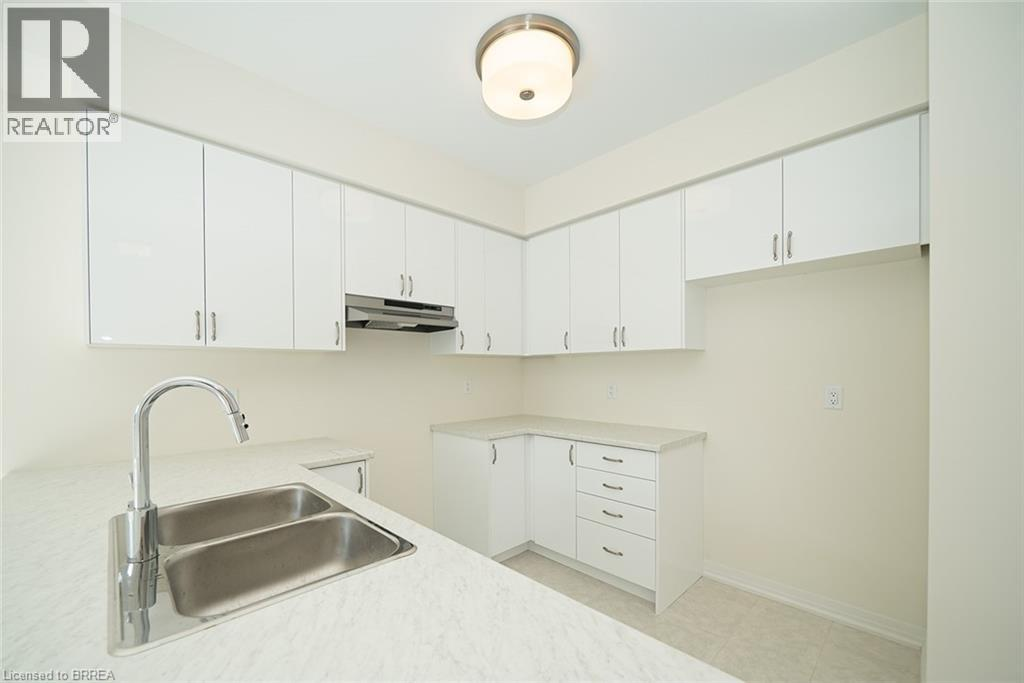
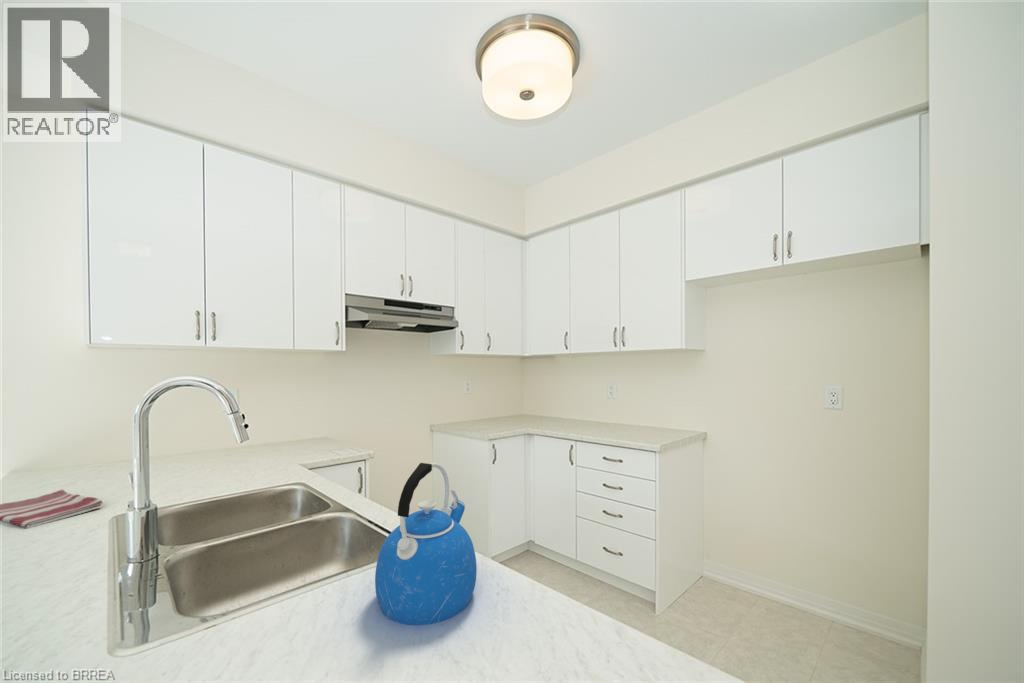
+ dish towel (45, 507)
+ kettle (433, 524)
